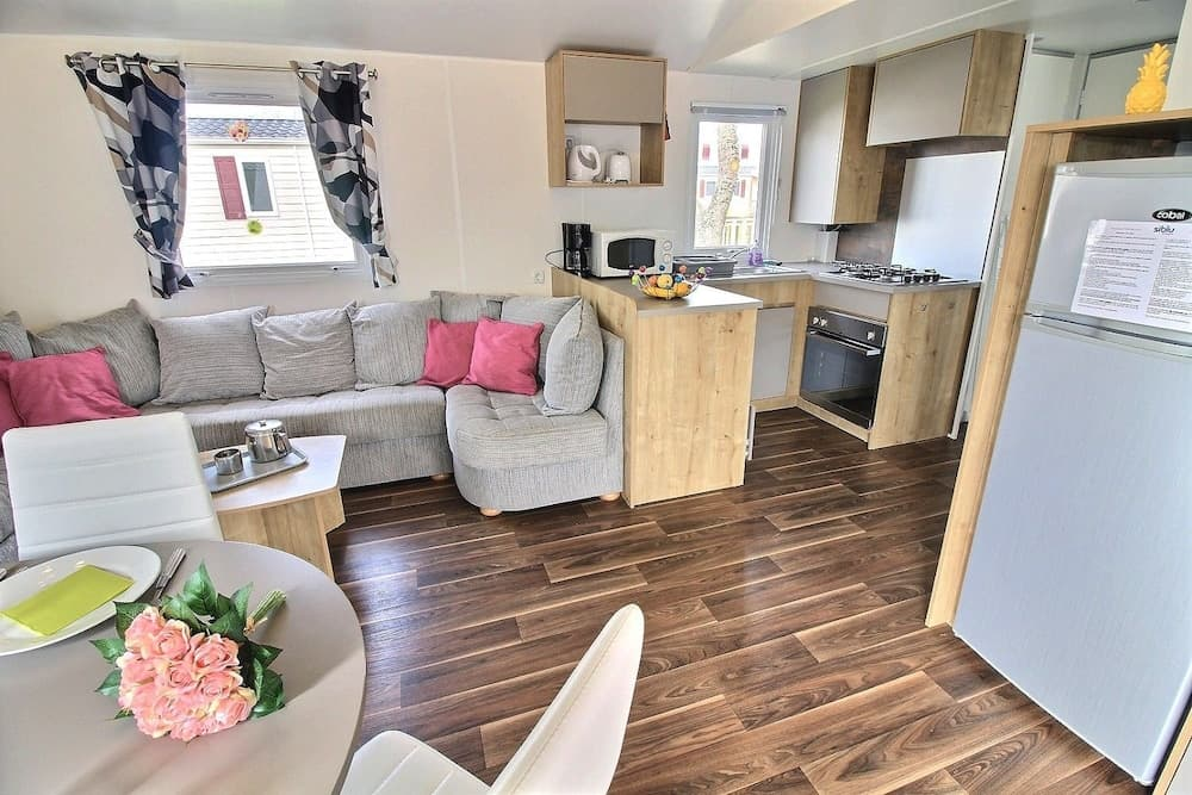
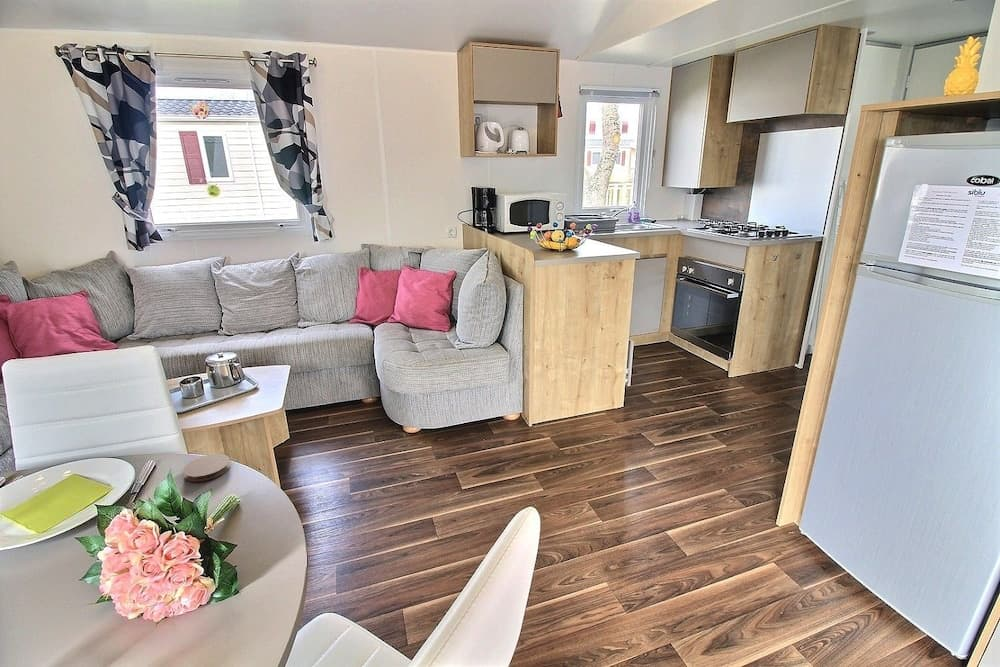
+ coaster (207, 467)
